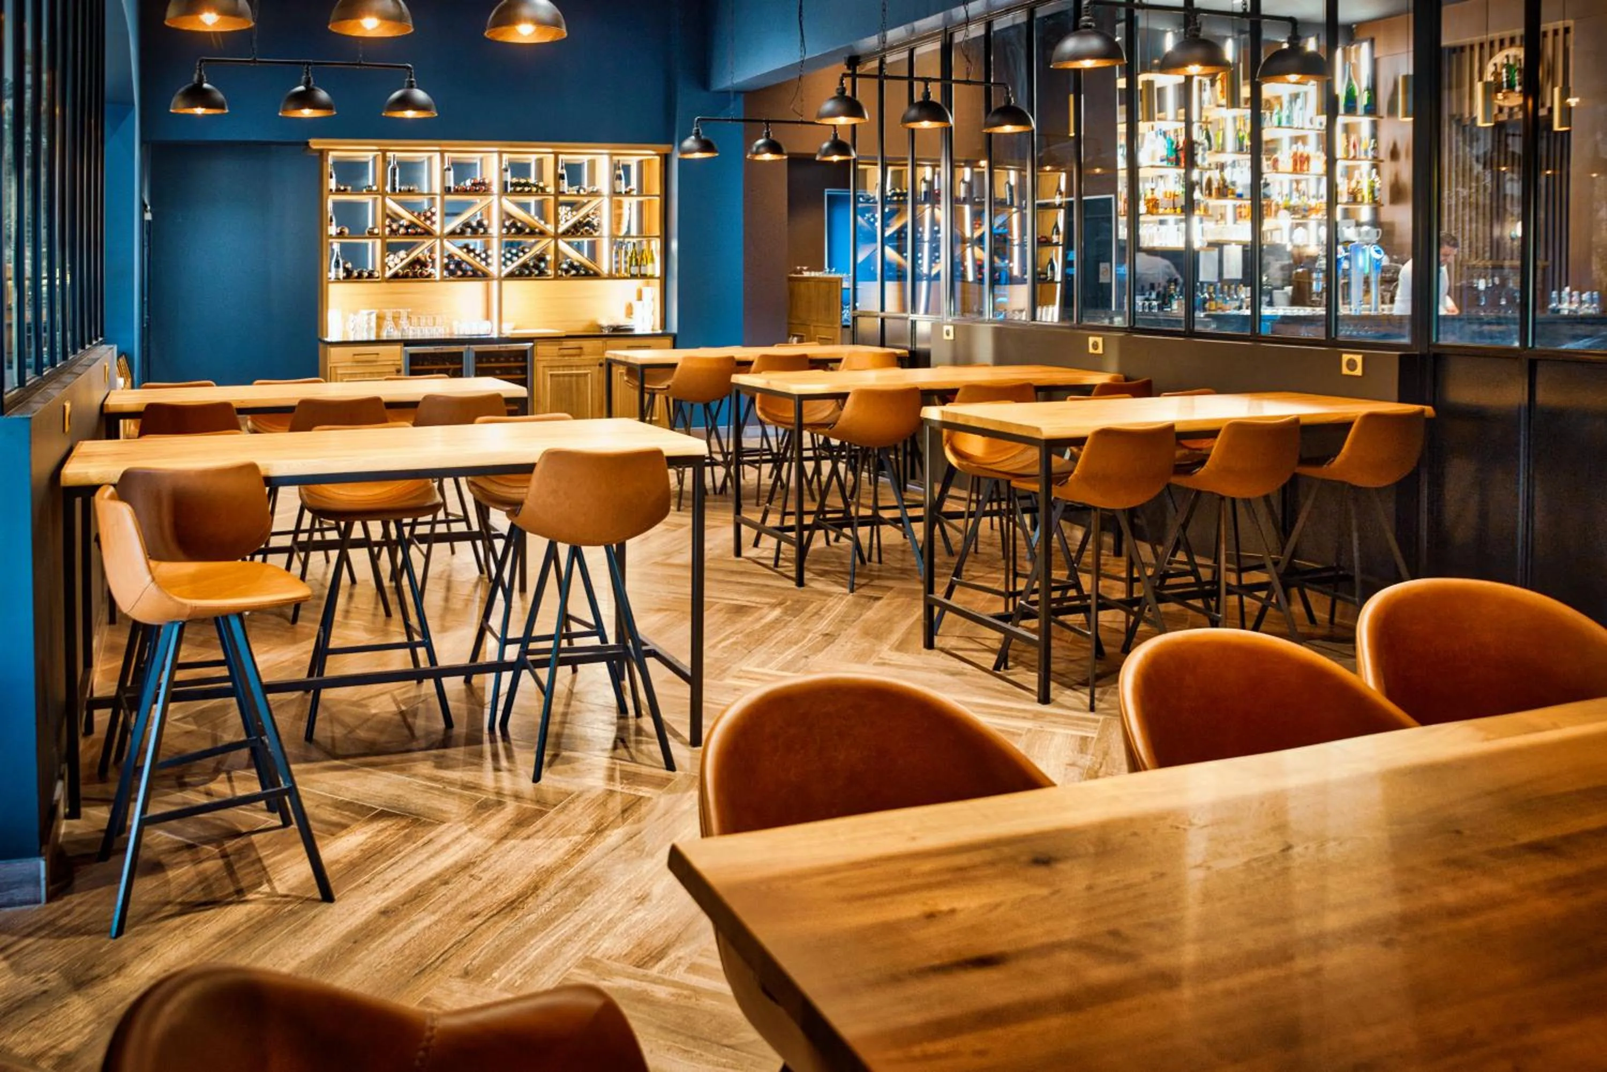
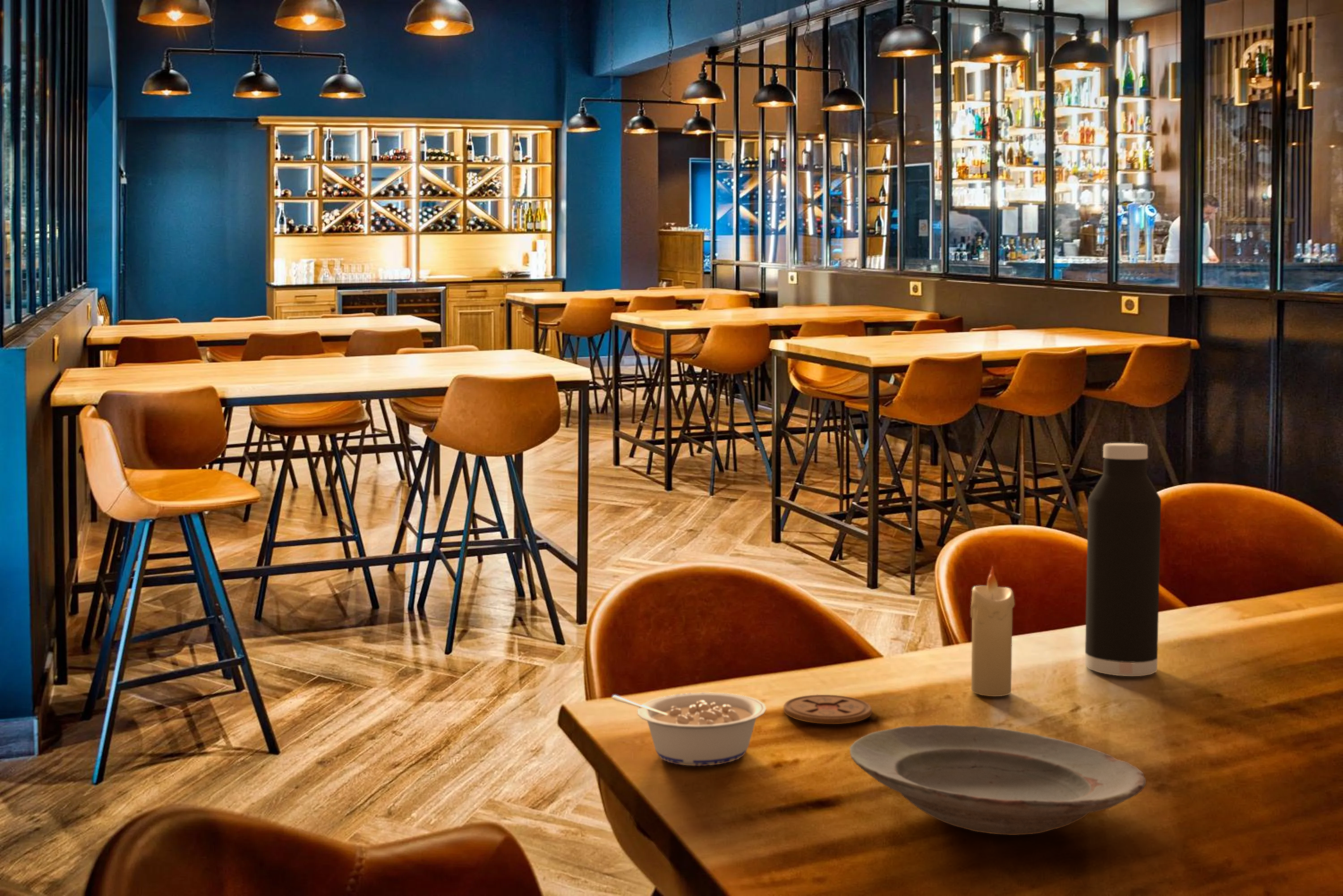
+ water bottle (1123, 557)
+ candle (992, 629)
+ legume (697, 727)
+ plate (993, 784)
+ coaster (827, 708)
